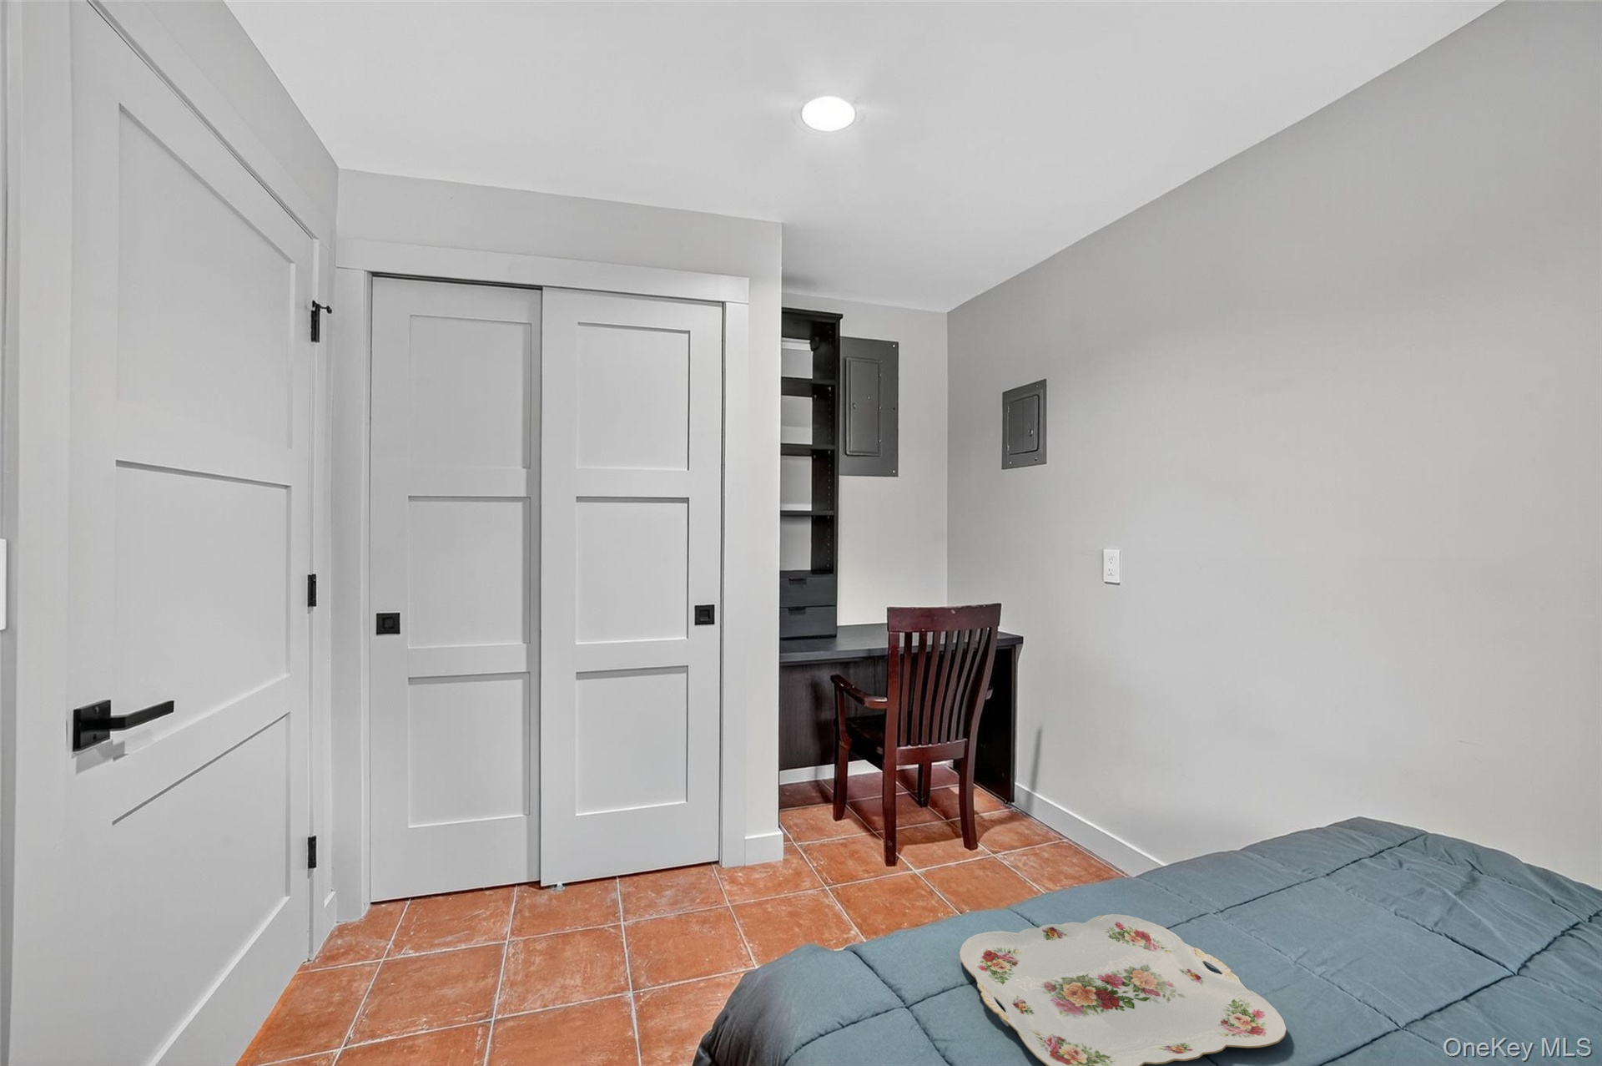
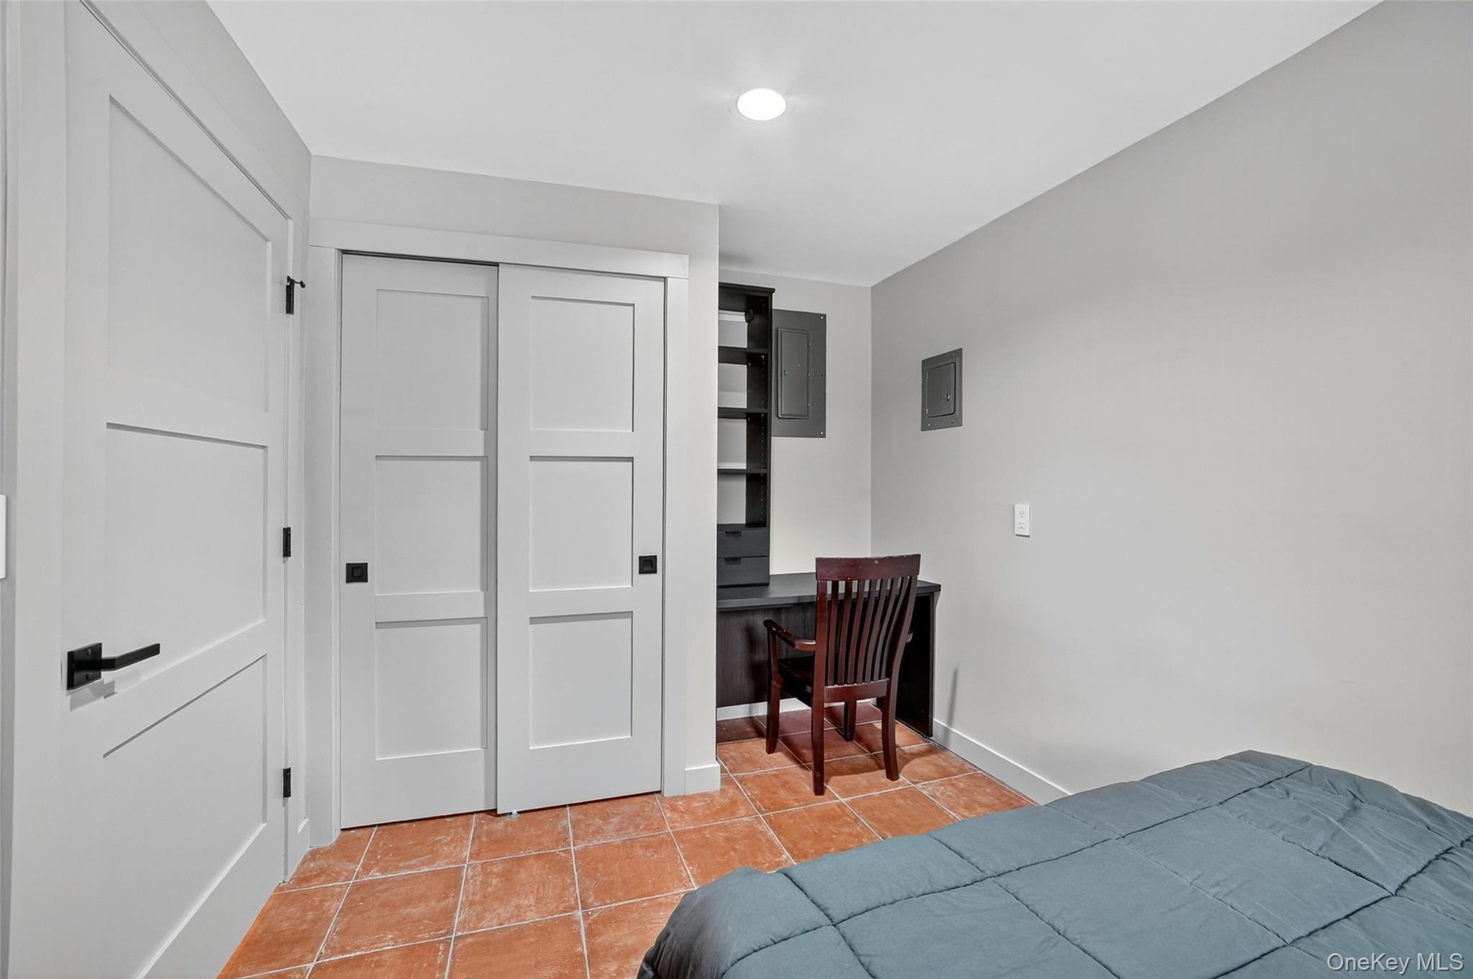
- serving tray (1108, 986)
